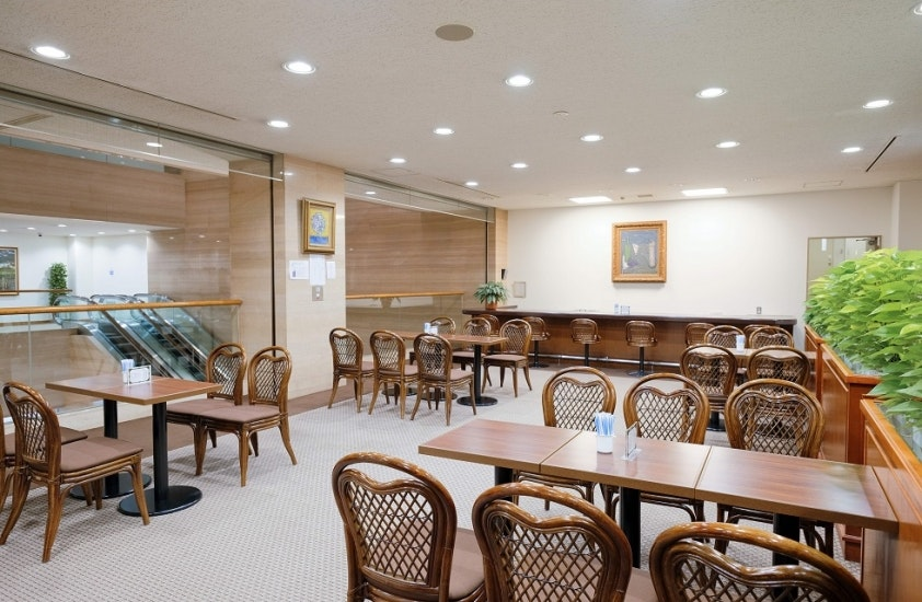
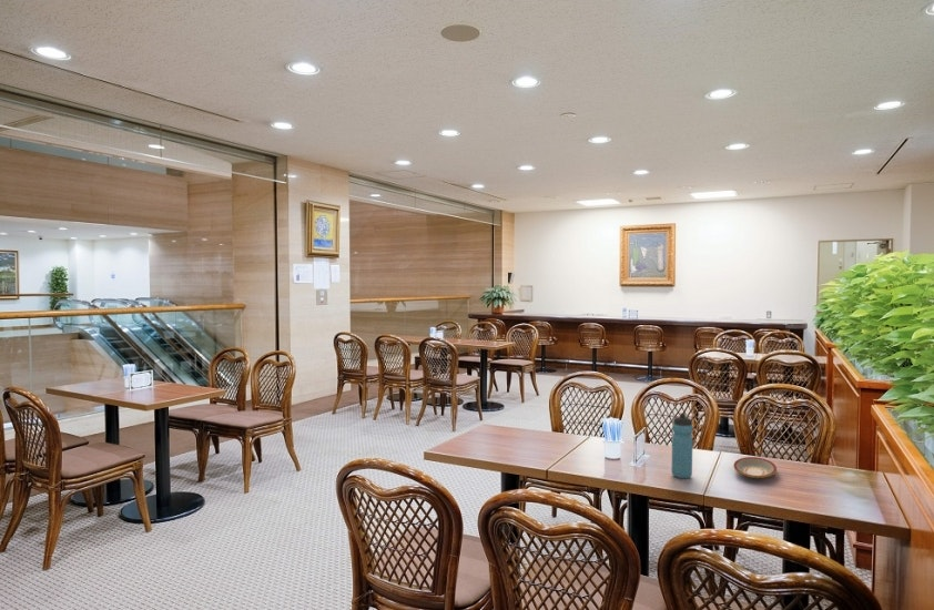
+ plate (754, 469)
+ water bottle (682, 444)
